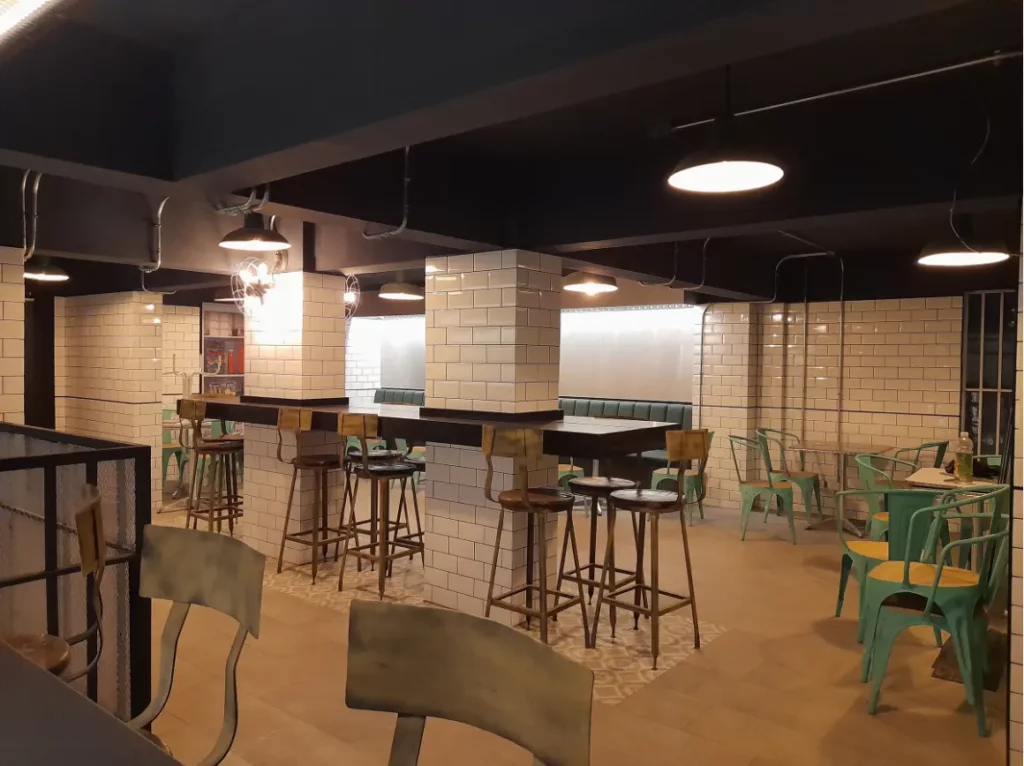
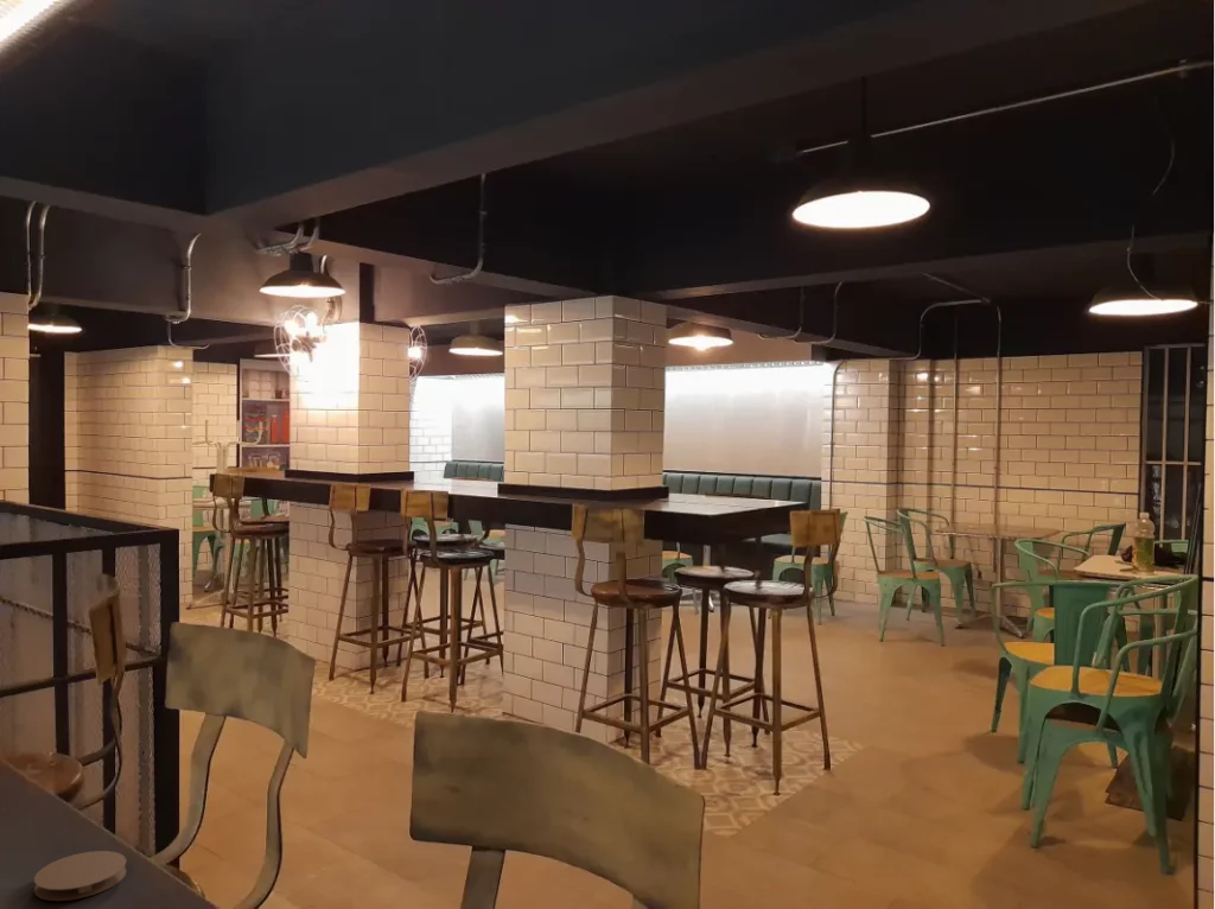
+ coaster (81, 875)
